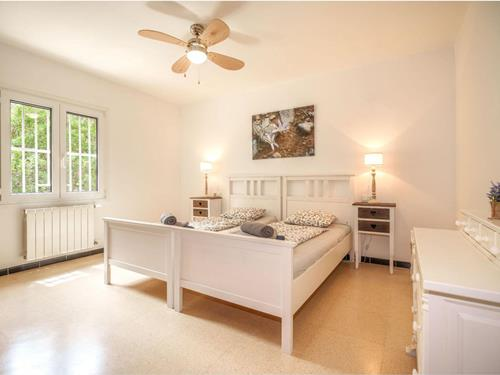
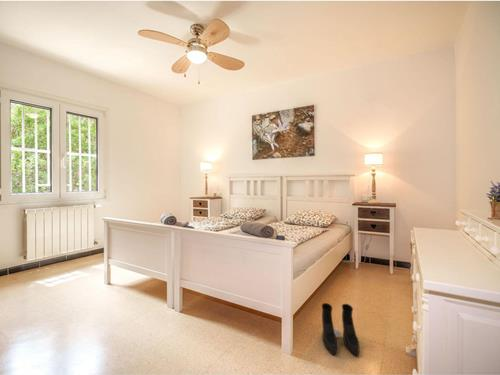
+ boots (338, 329)
